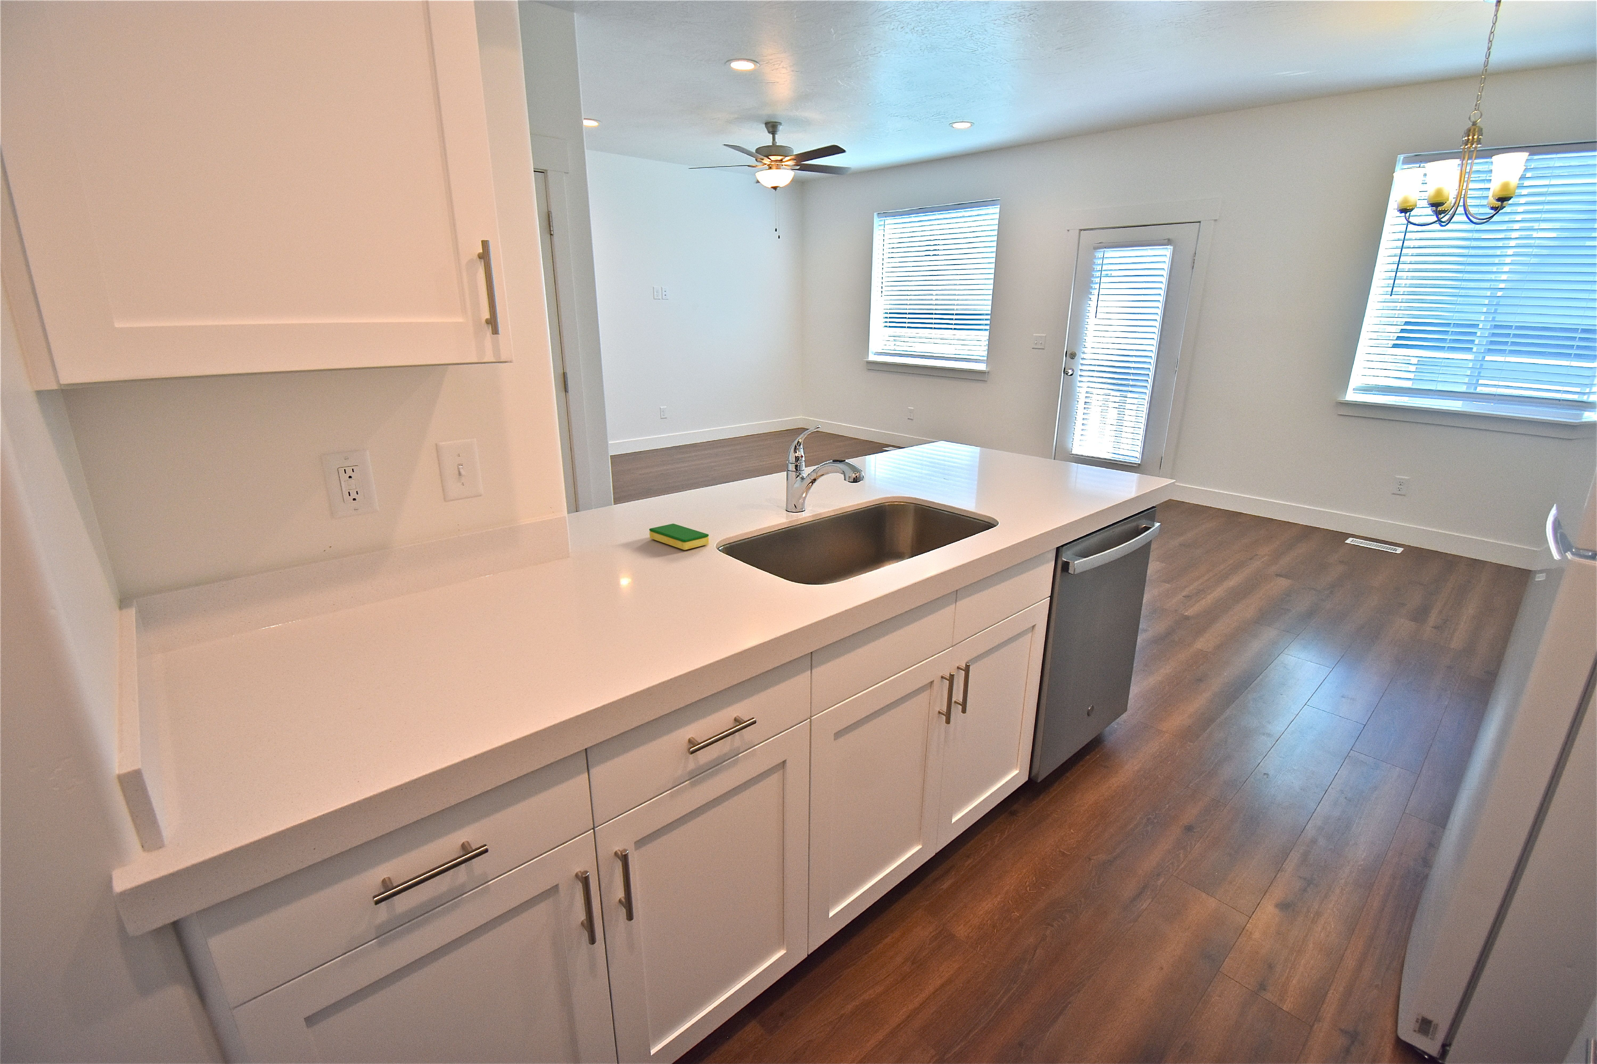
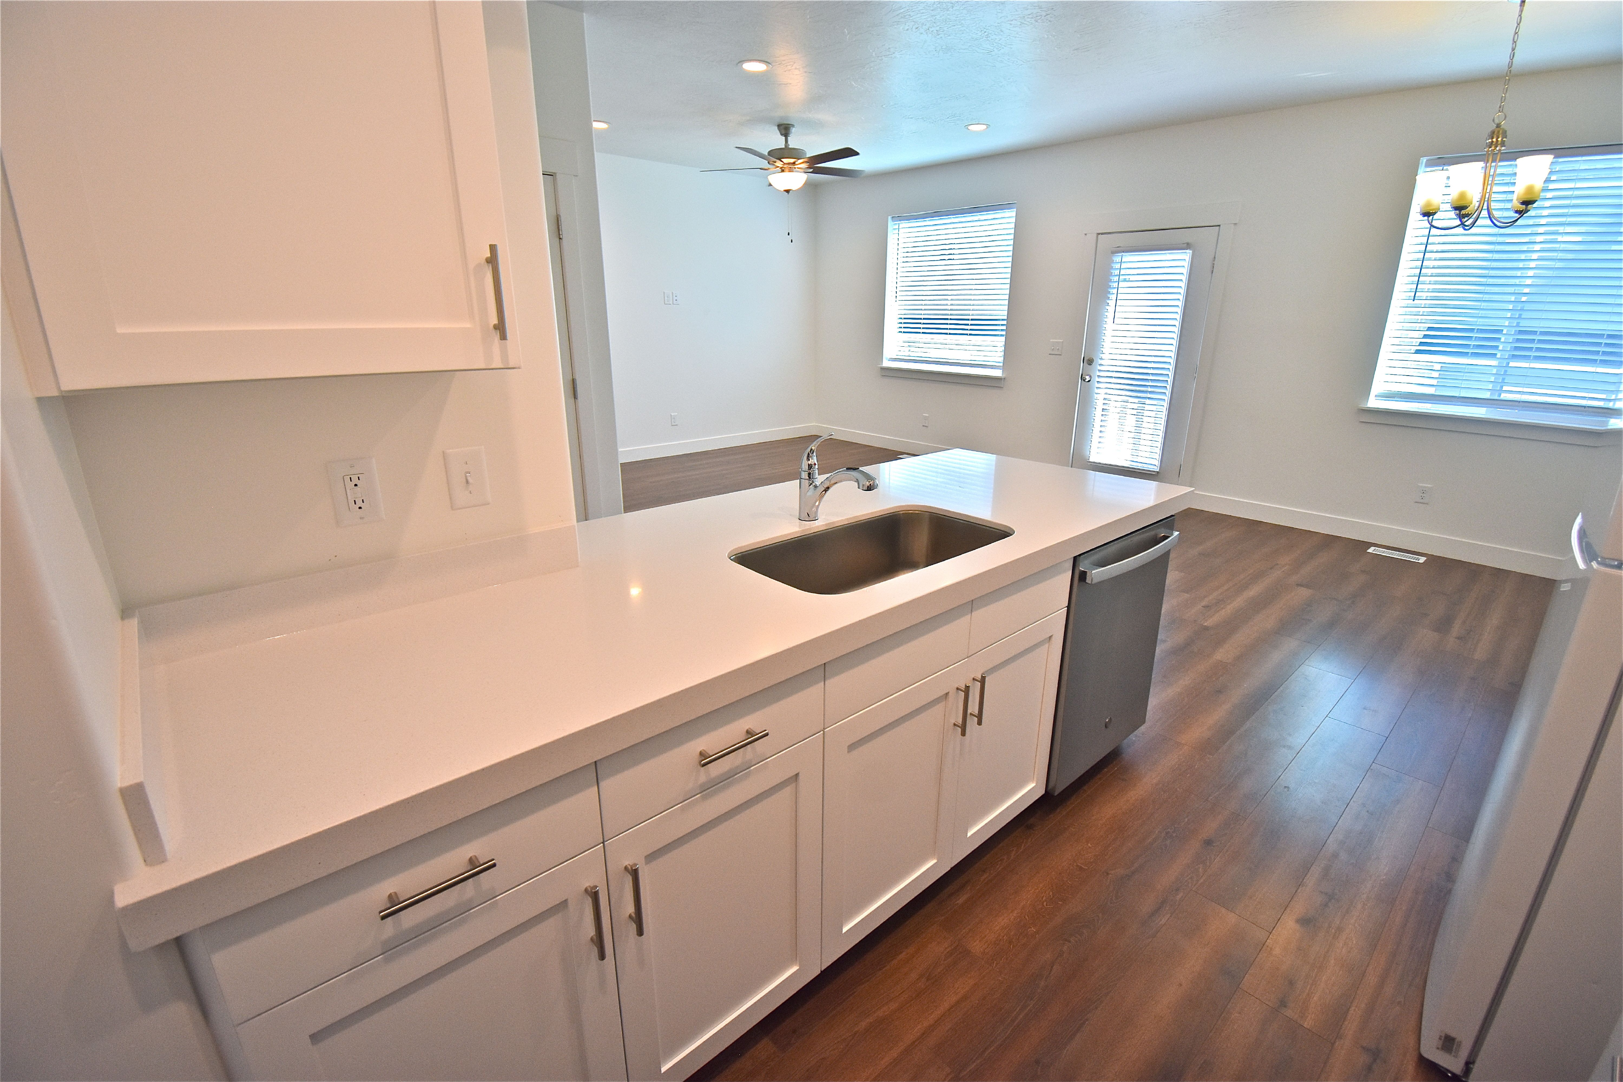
- dish sponge (678, 536)
